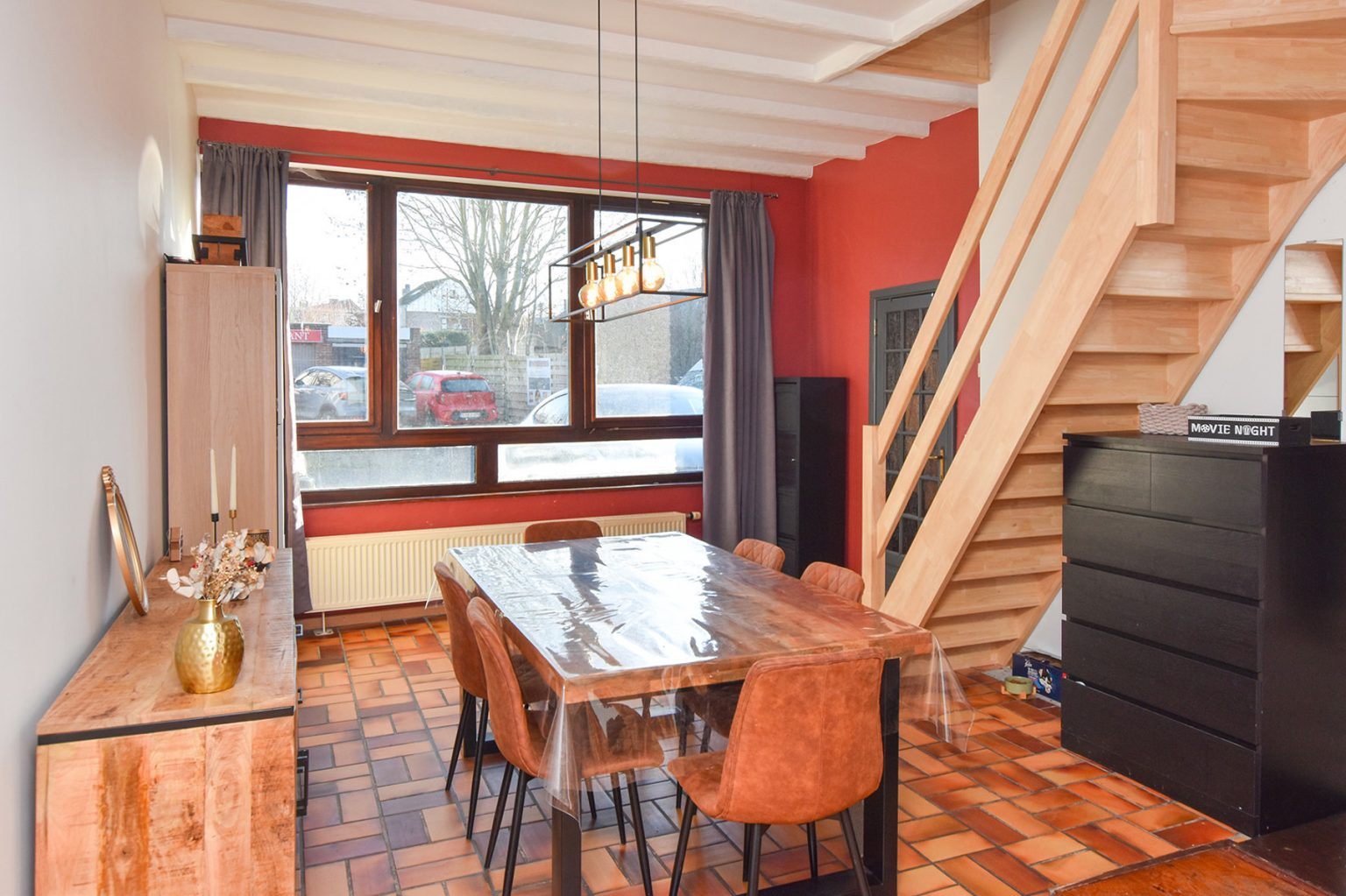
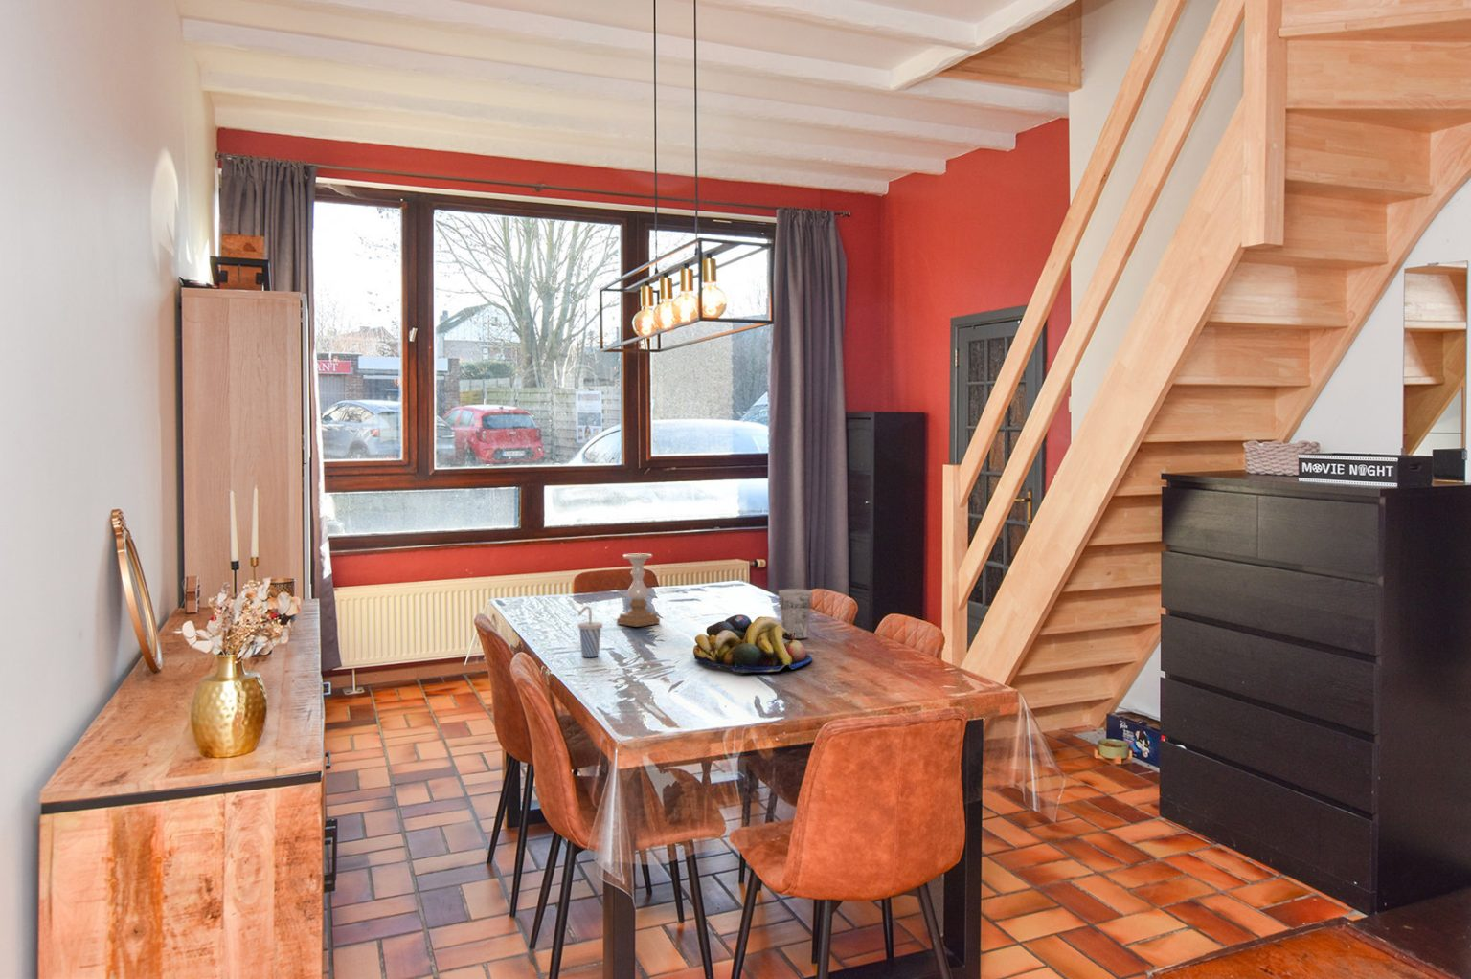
+ candle holder (638, 589)
+ cup (589, 630)
+ cup (795, 613)
+ fruit bowl (754, 638)
